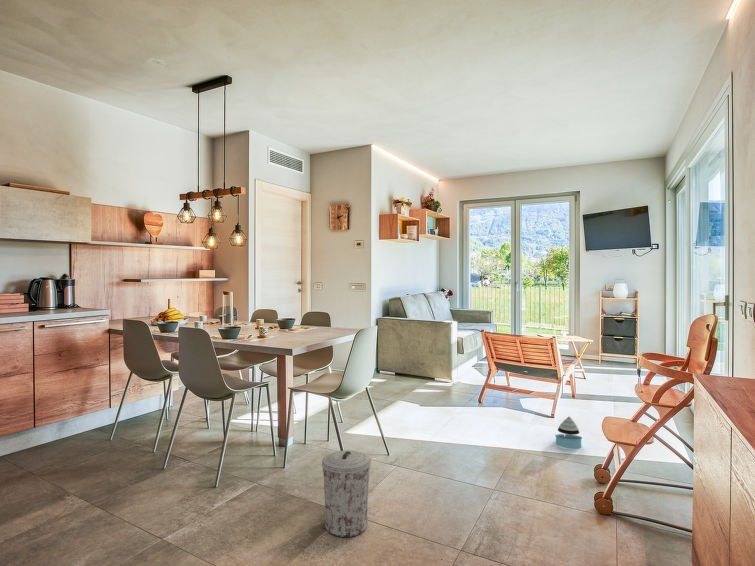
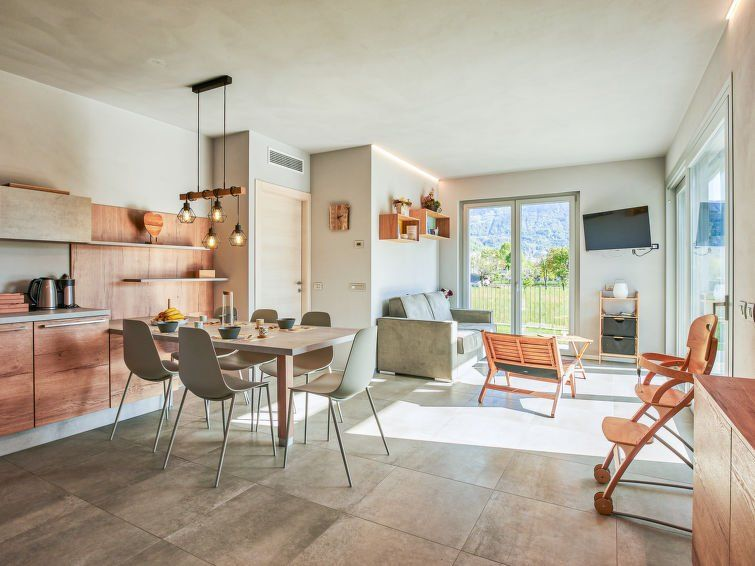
- trash can (346, 489)
- stacking toy (568, 430)
